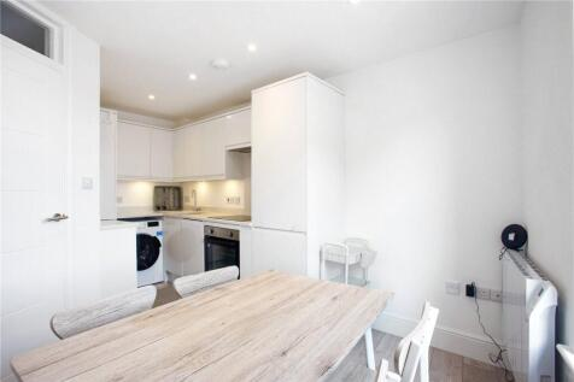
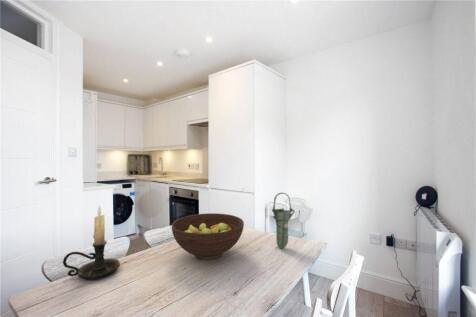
+ vase (283, 220)
+ fruit bowl (208, 238)
+ candle holder (94, 239)
